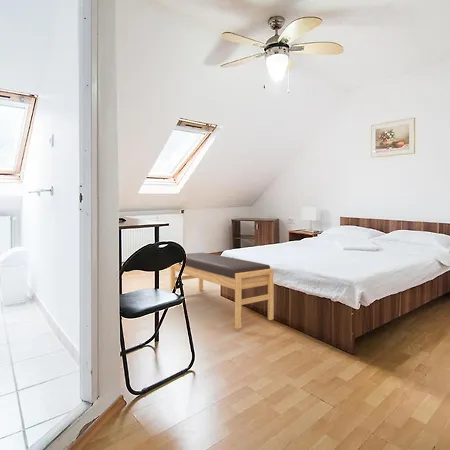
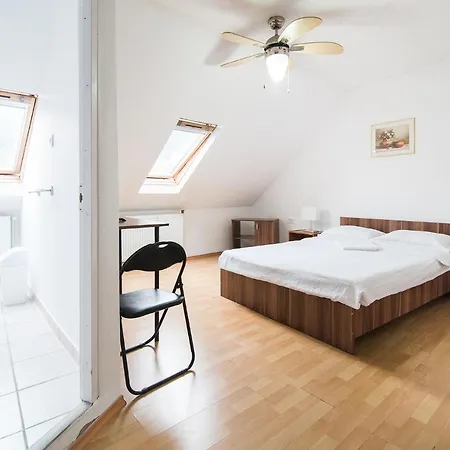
- bench (216, 283)
